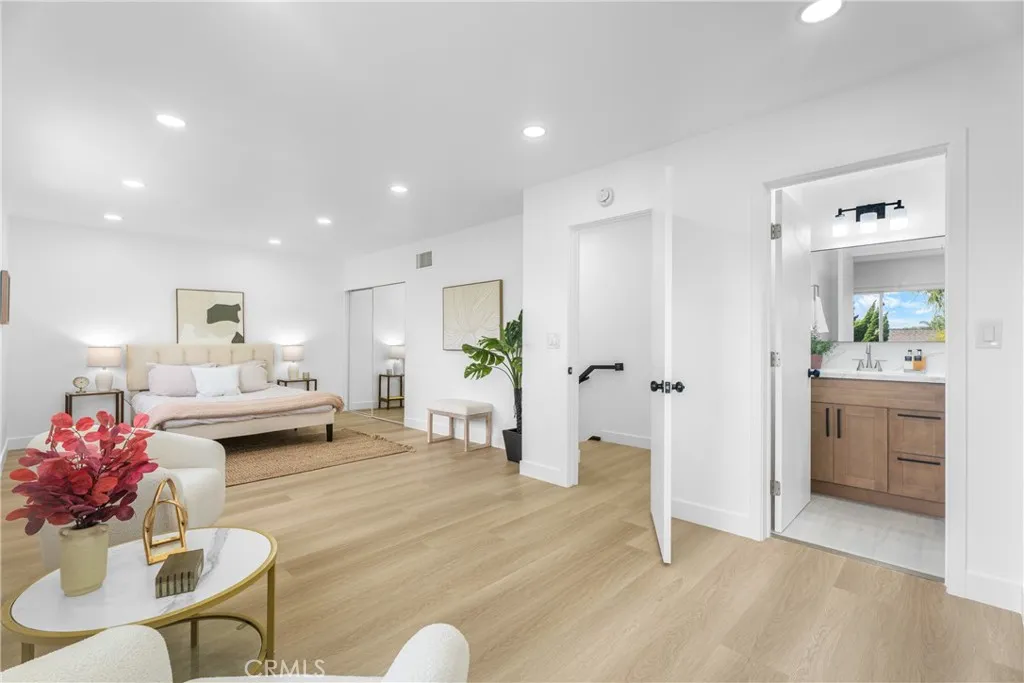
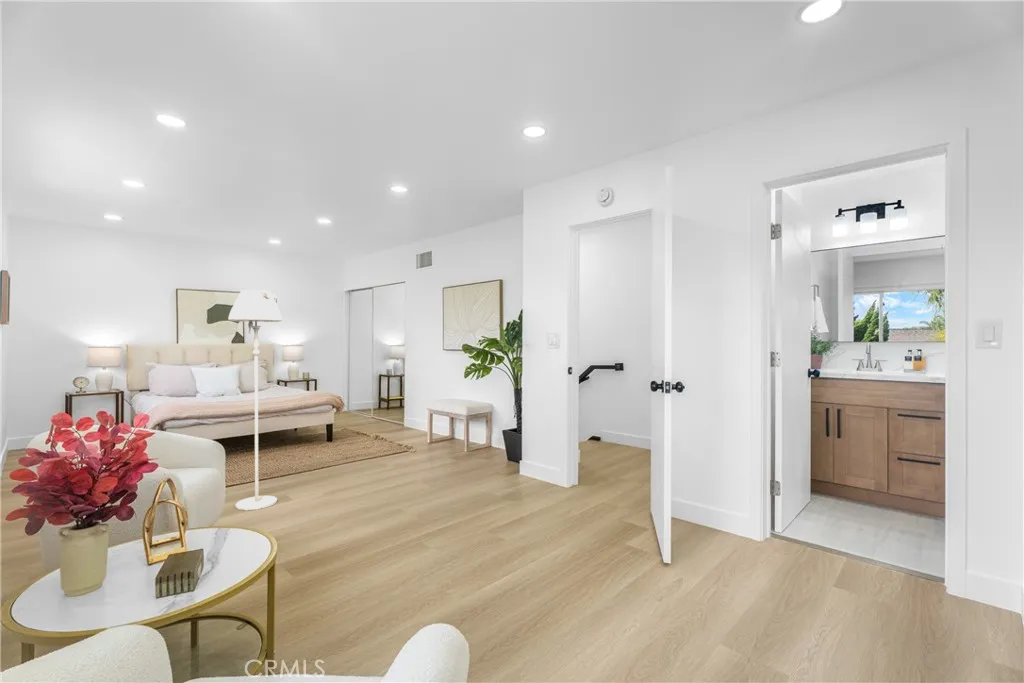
+ floor lamp (256, 397)
